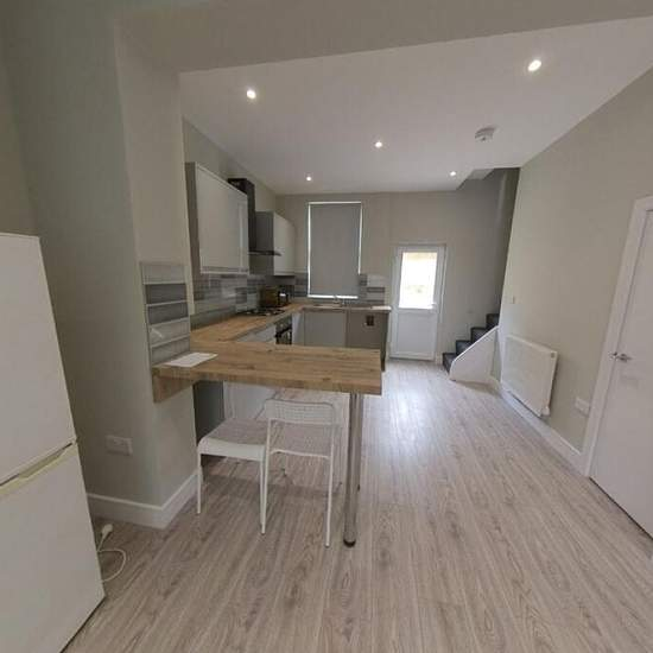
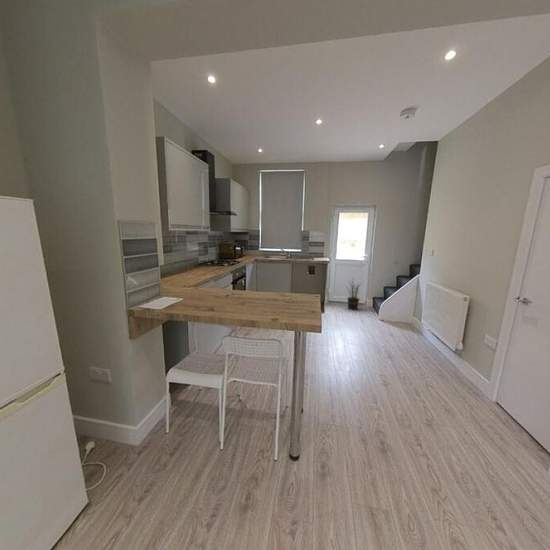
+ potted plant (353, 293)
